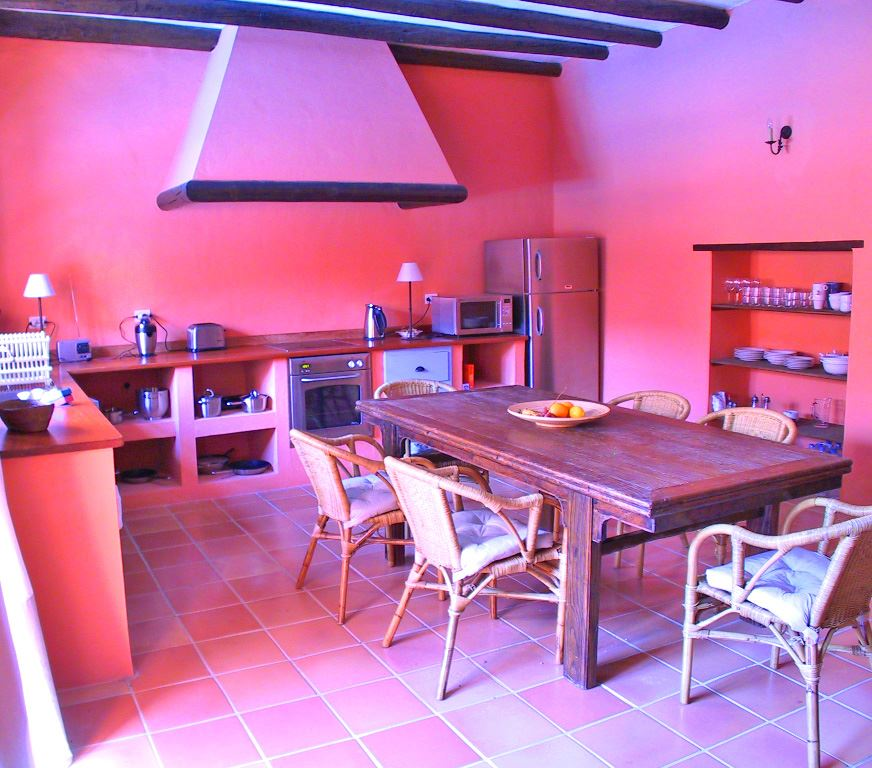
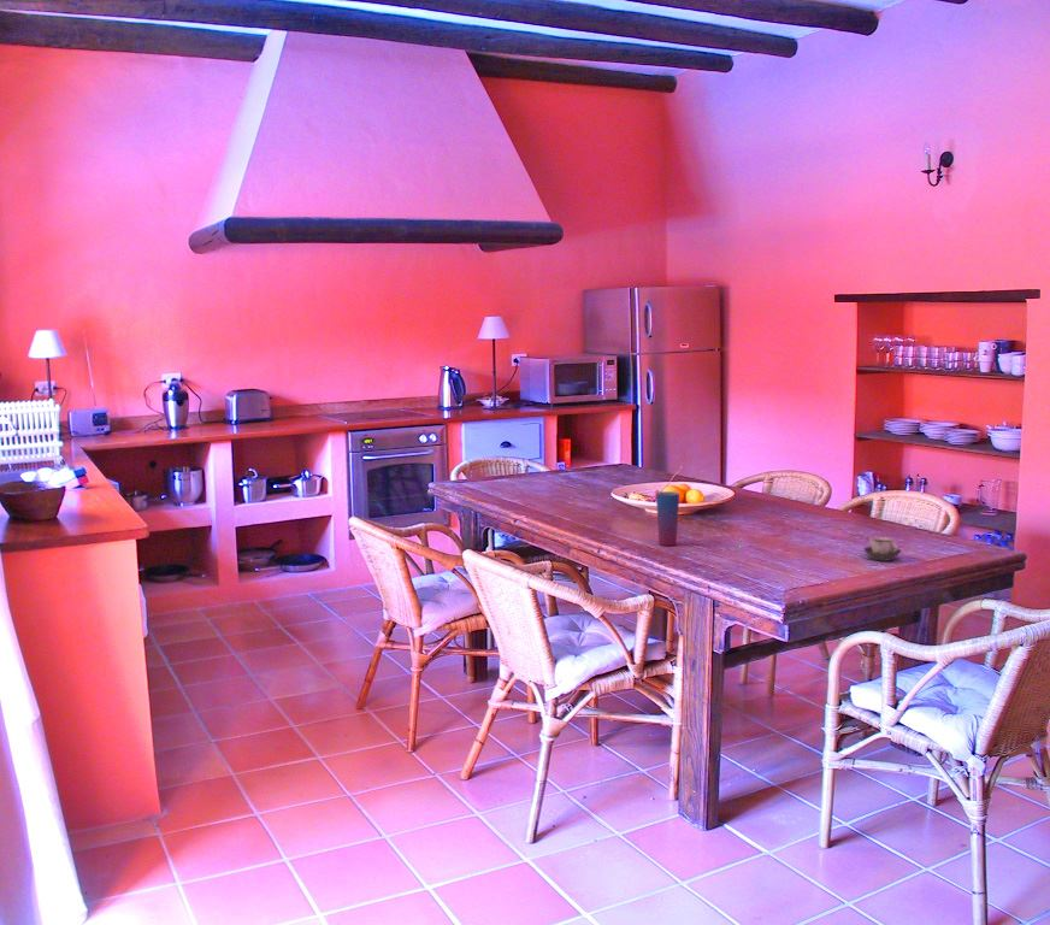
+ cup (667, 518)
+ cup (881, 548)
